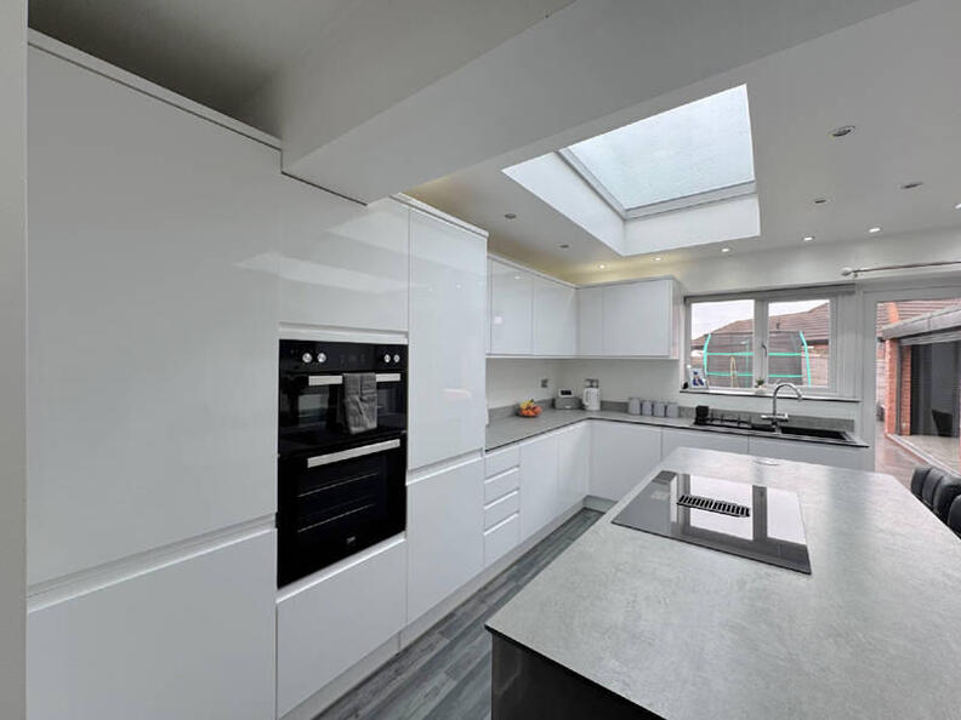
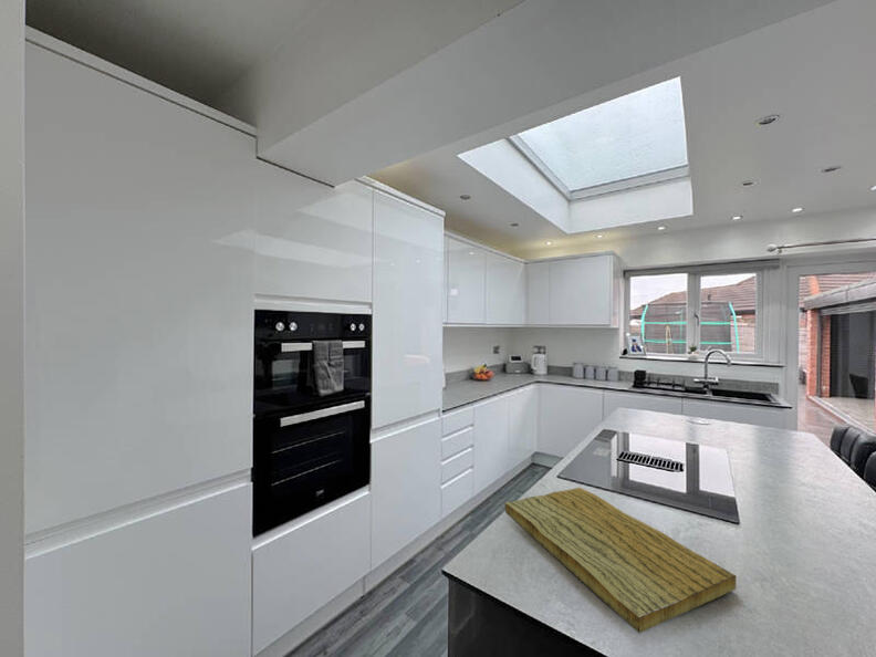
+ cutting board (601, 536)
